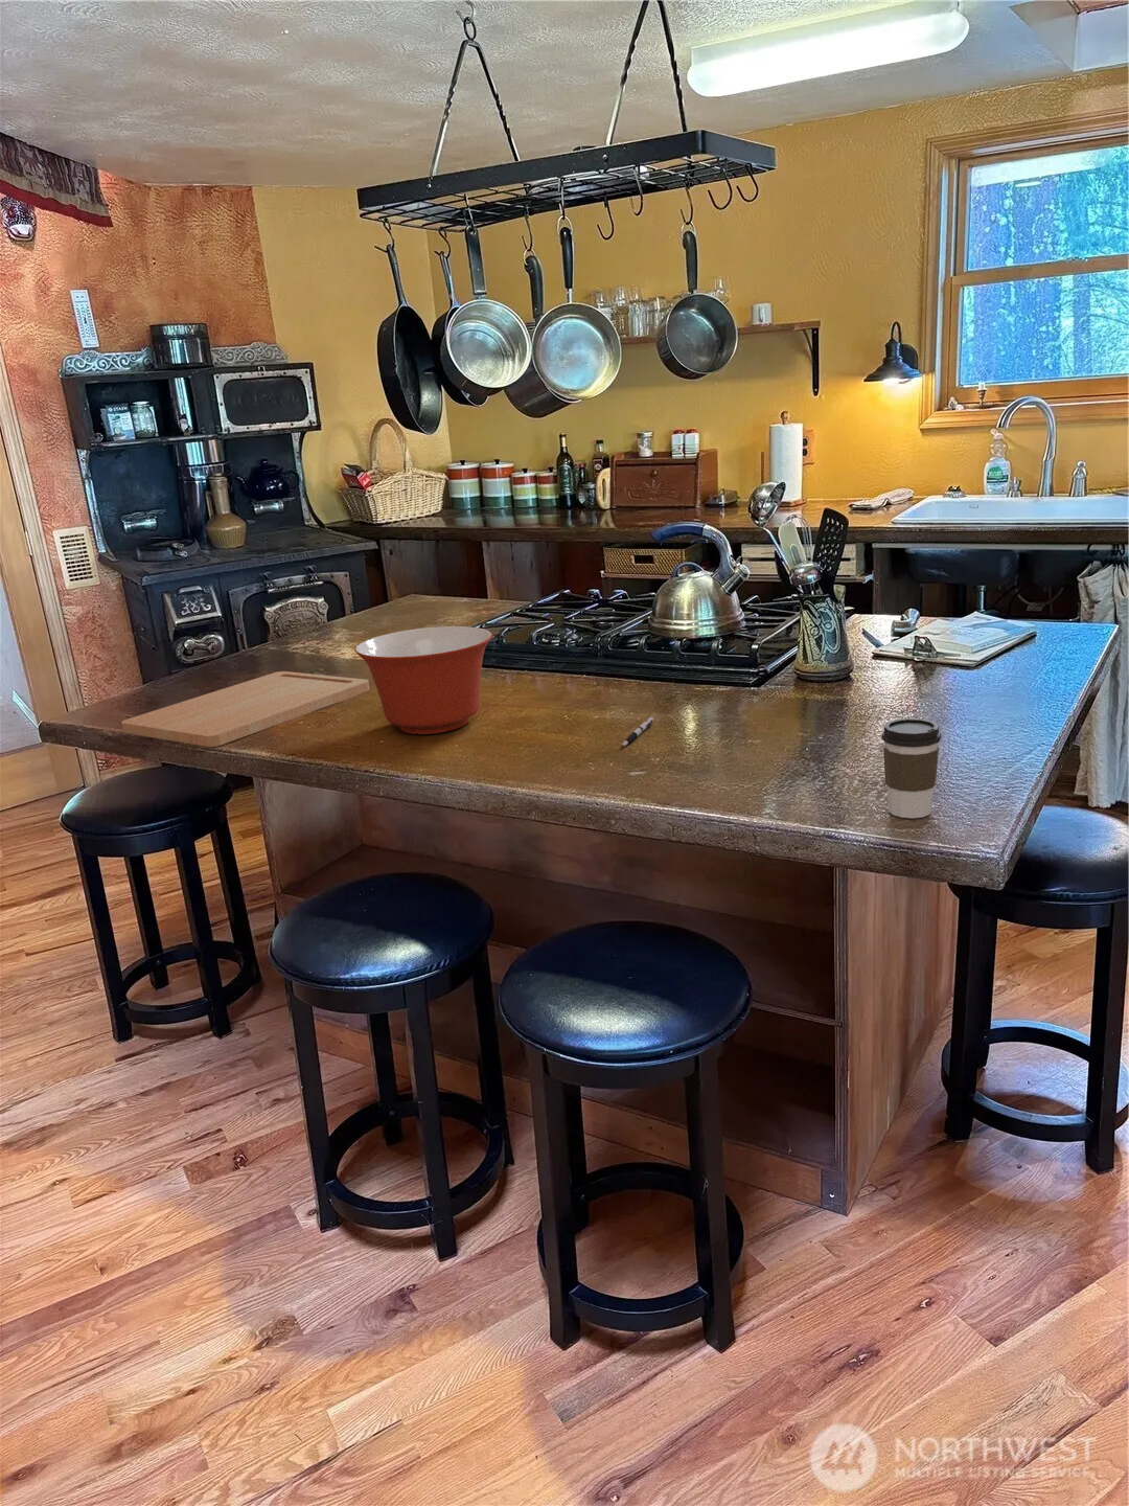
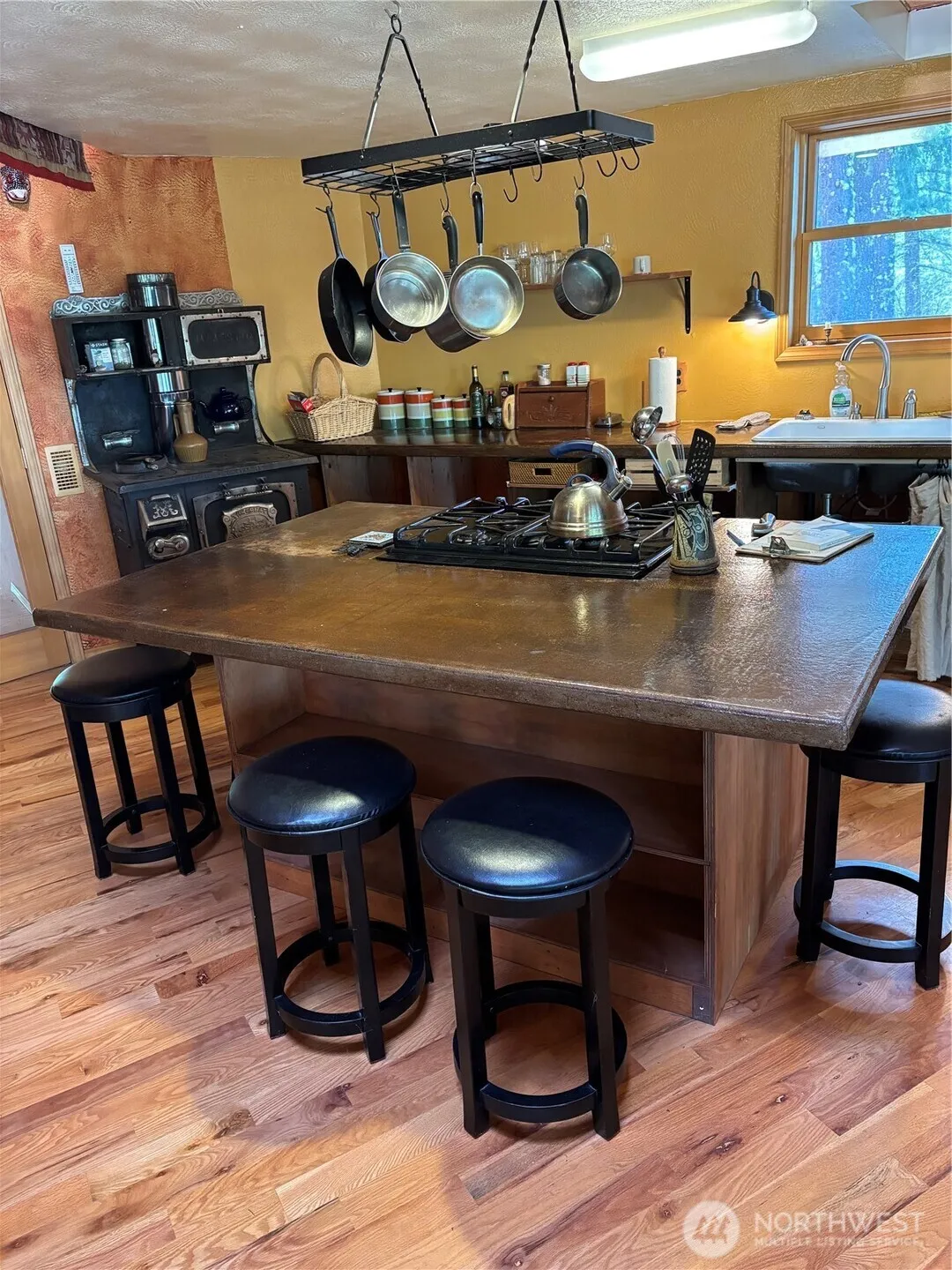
- coffee cup (911, 768)
- mixing bowl (428, 683)
- cutting board (250, 704)
- pen (638, 730)
